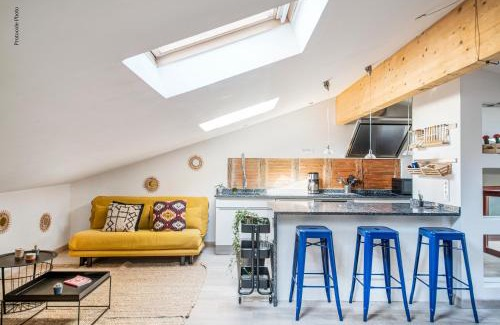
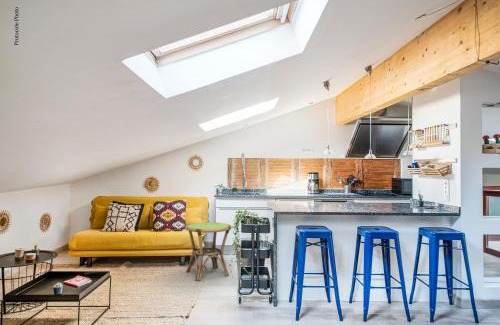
+ side table (207, 249)
